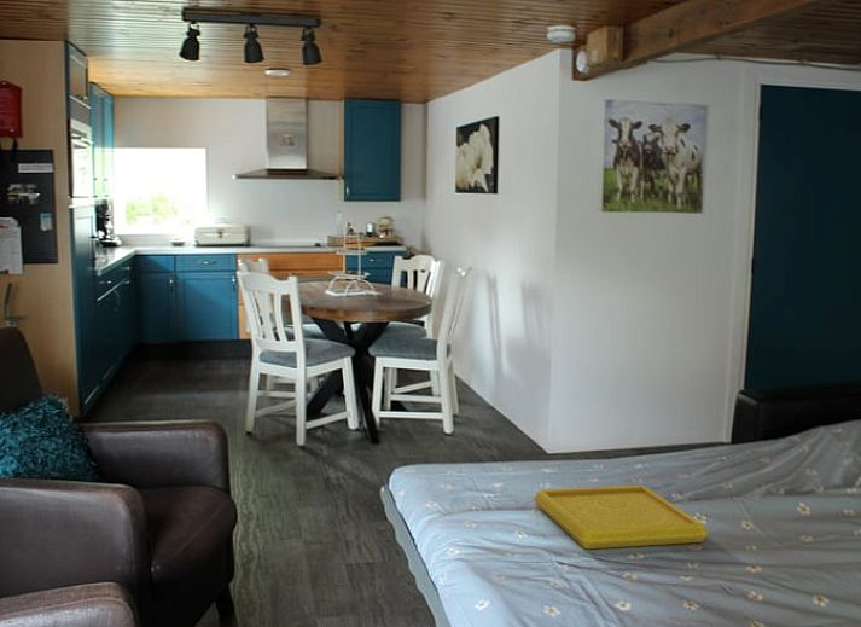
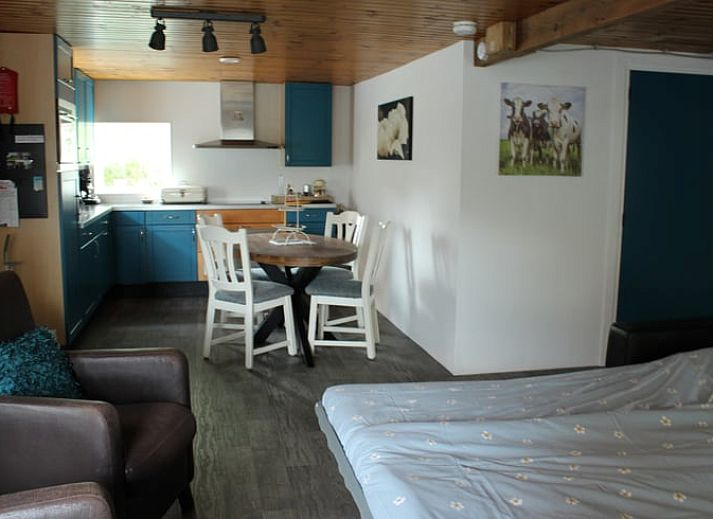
- serving tray (616, 515)
